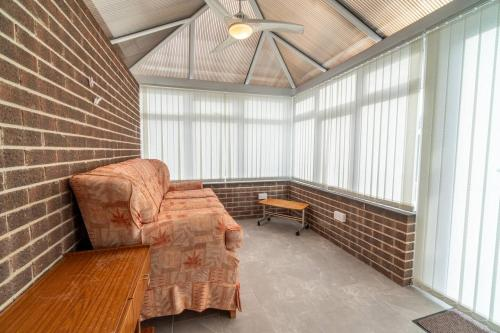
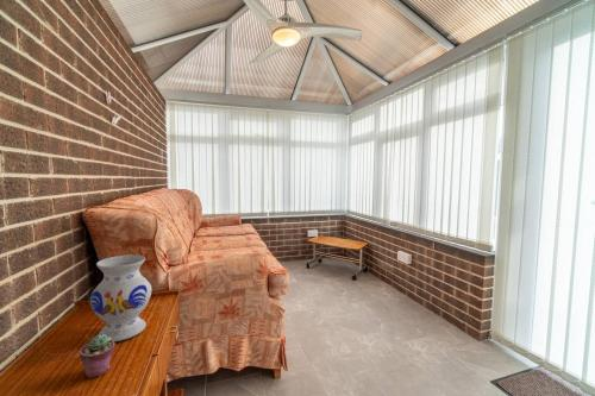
+ vase (123, 296)
+ potted succulent (98, 353)
